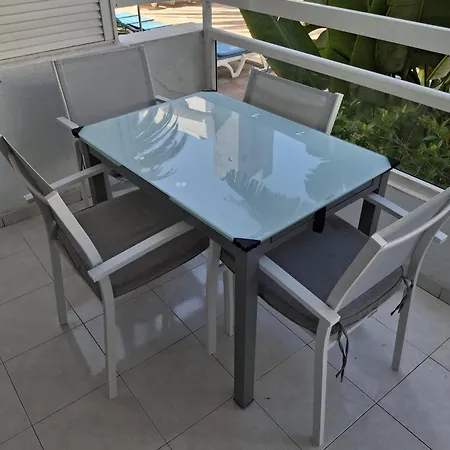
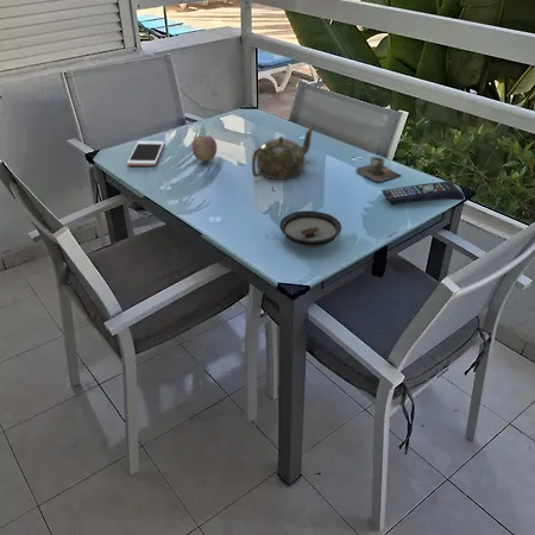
+ saucer (309, 232)
+ teapot (283, 152)
+ remote control (423, 193)
+ fruit (203, 147)
+ cell phone (146, 152)
+ cup (378, 165)
